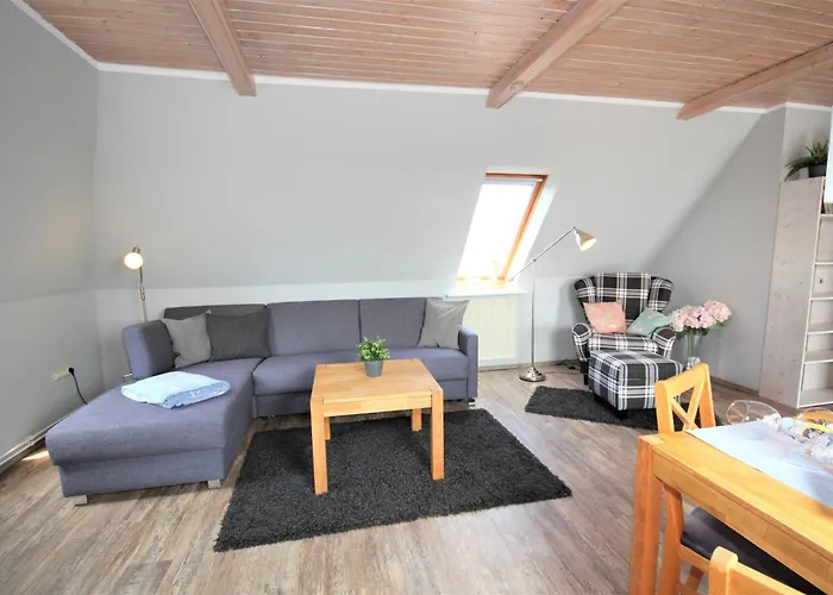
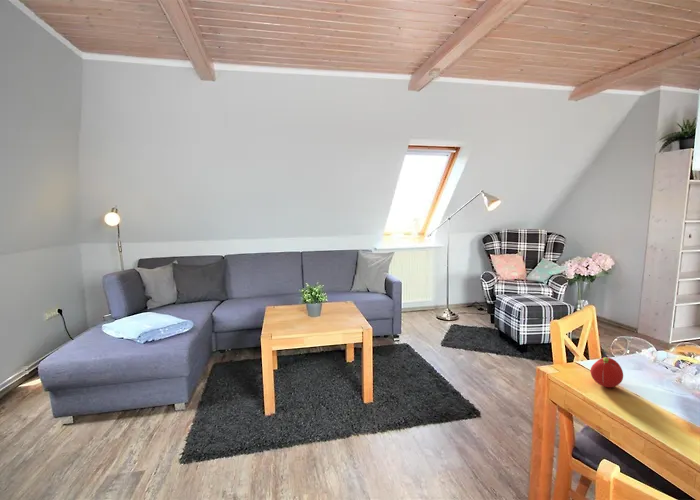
+ fruit (606, 370)
